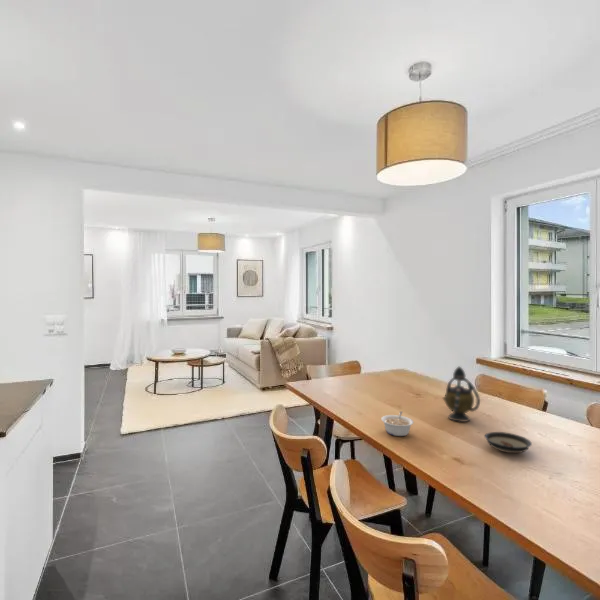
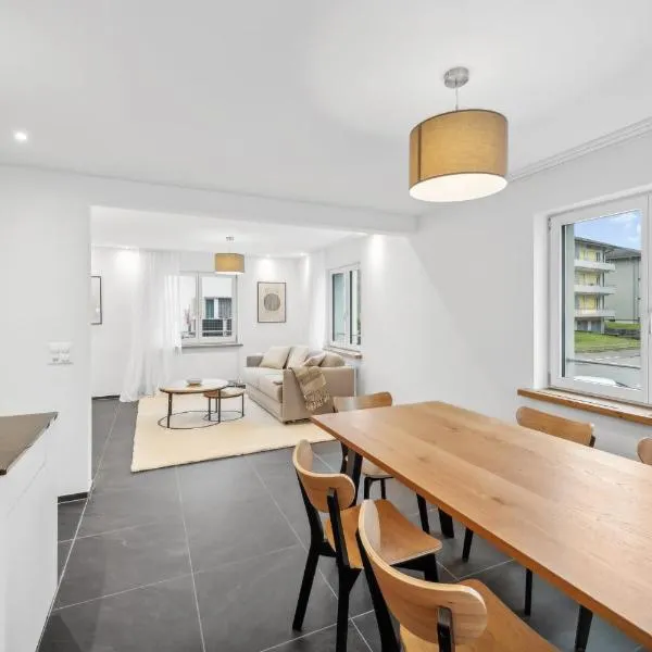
- teapot (455, 390)
- legume (396, 424)
- saucer (507, 444)
